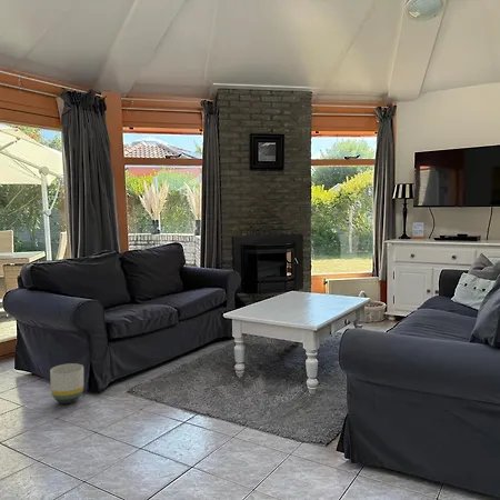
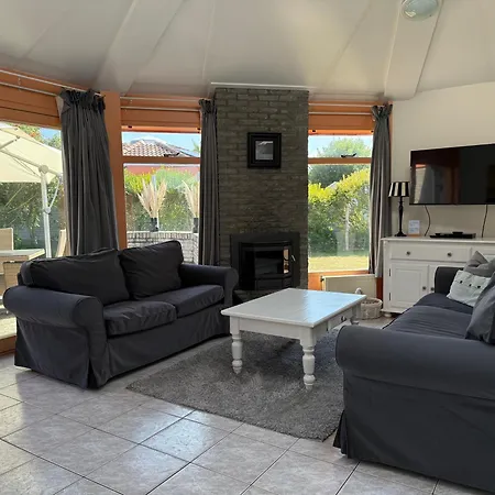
- planter (67, 384)
